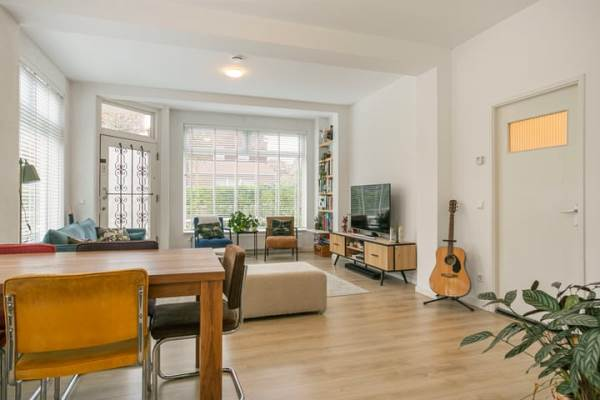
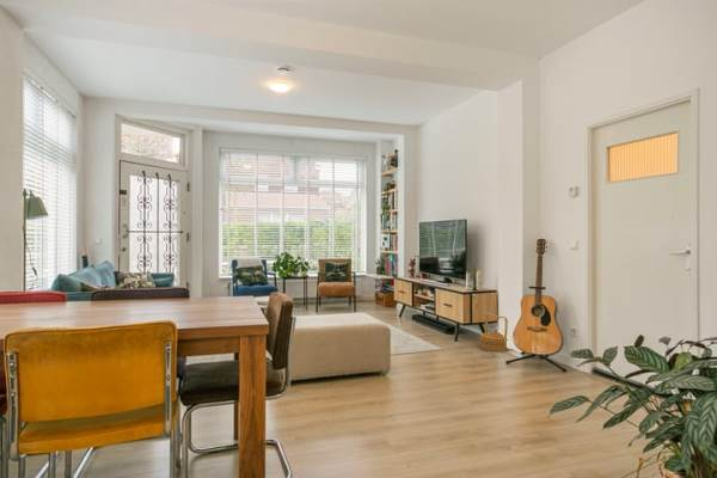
+ basket (495, 331)
